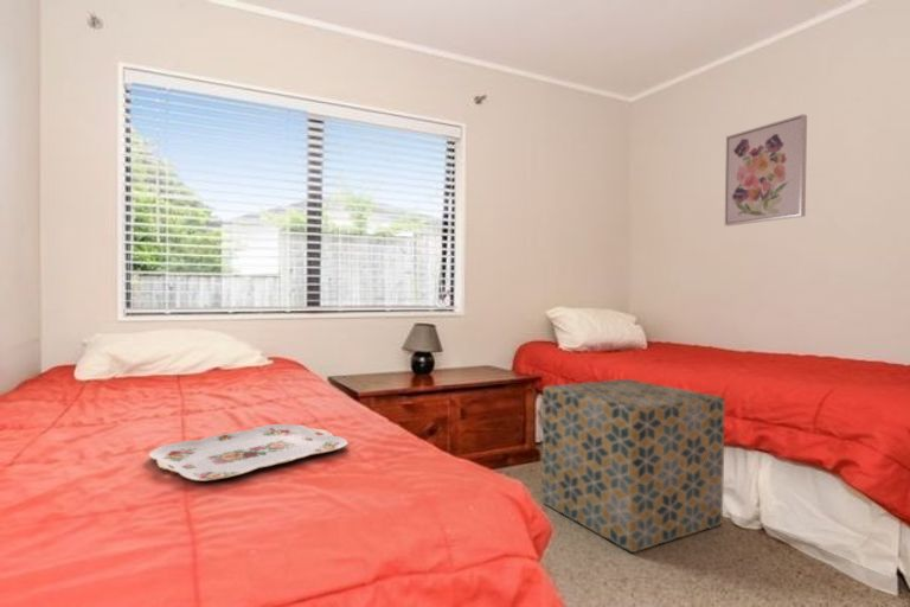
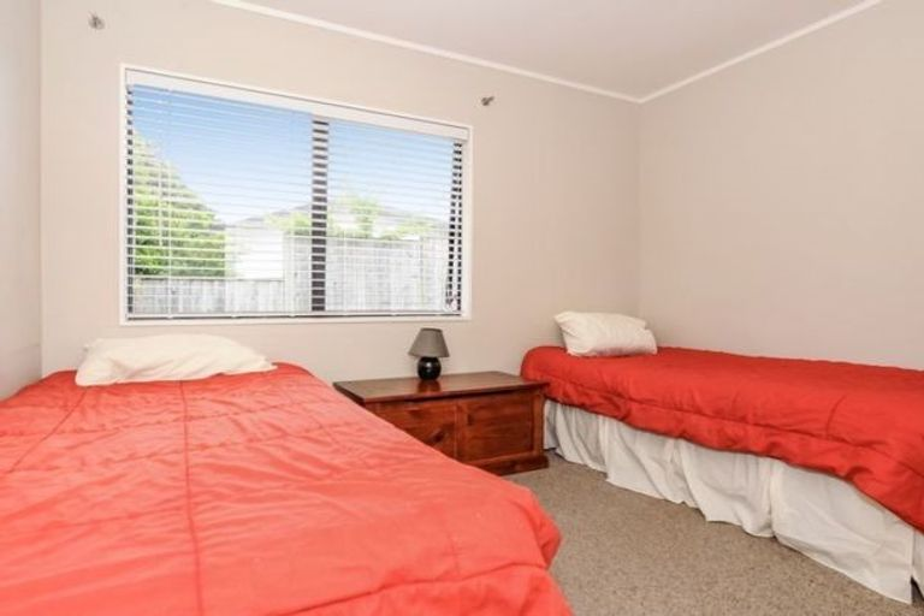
- wall art (763, 173)
- storage ottoman (628, 452)
- serving tray (252, 449)
